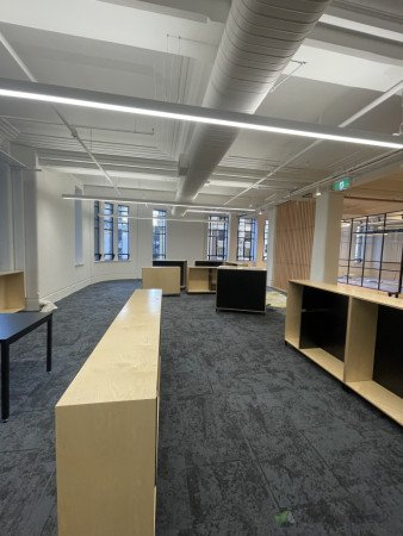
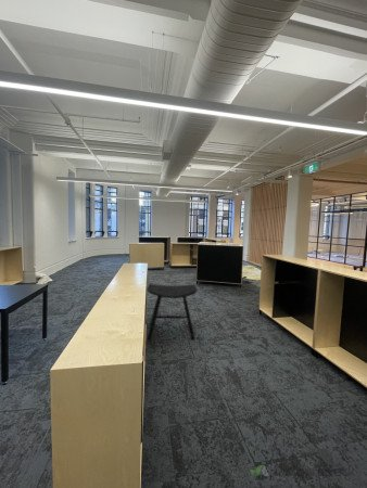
+ stool (172, 316)
